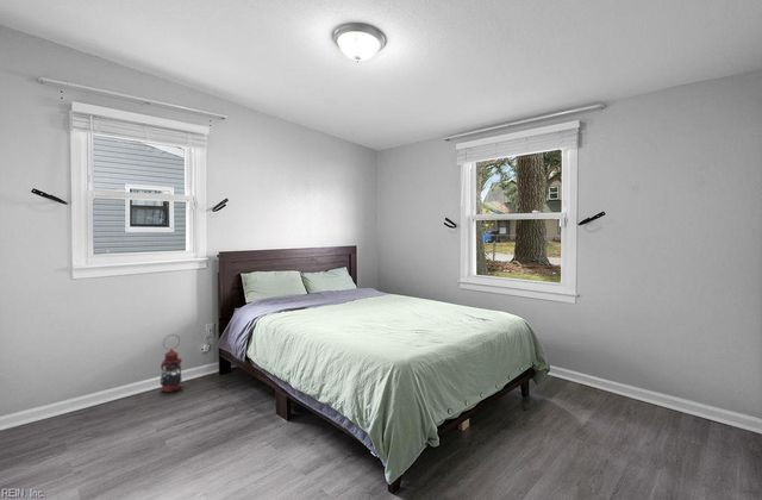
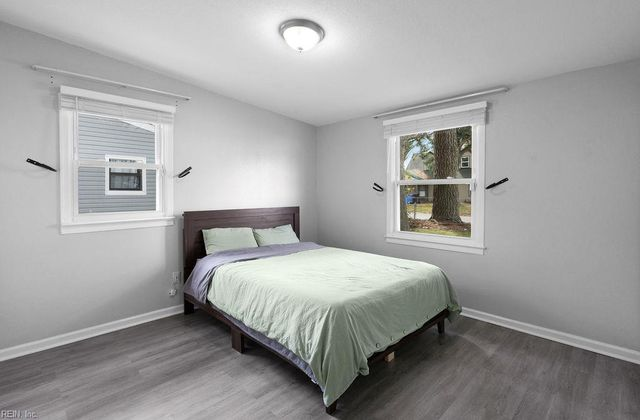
- lantern (170, 362)
